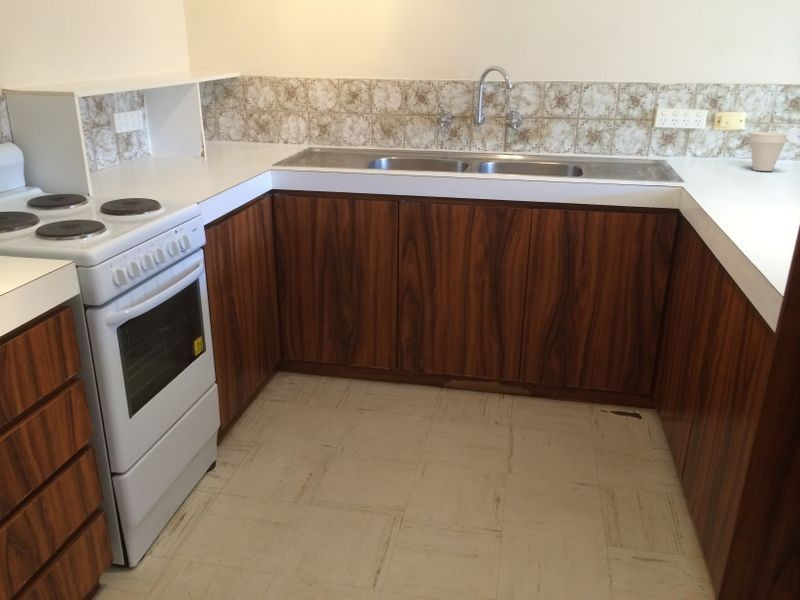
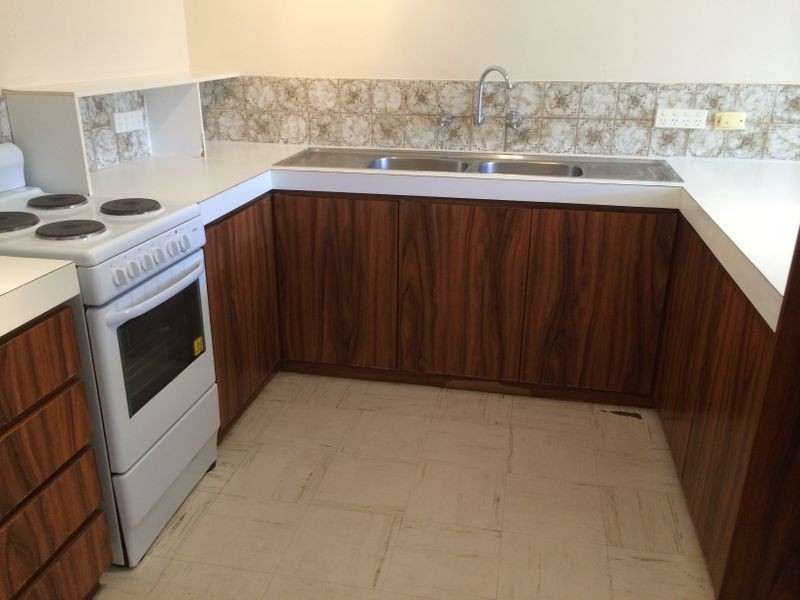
- cup (765, 151)
